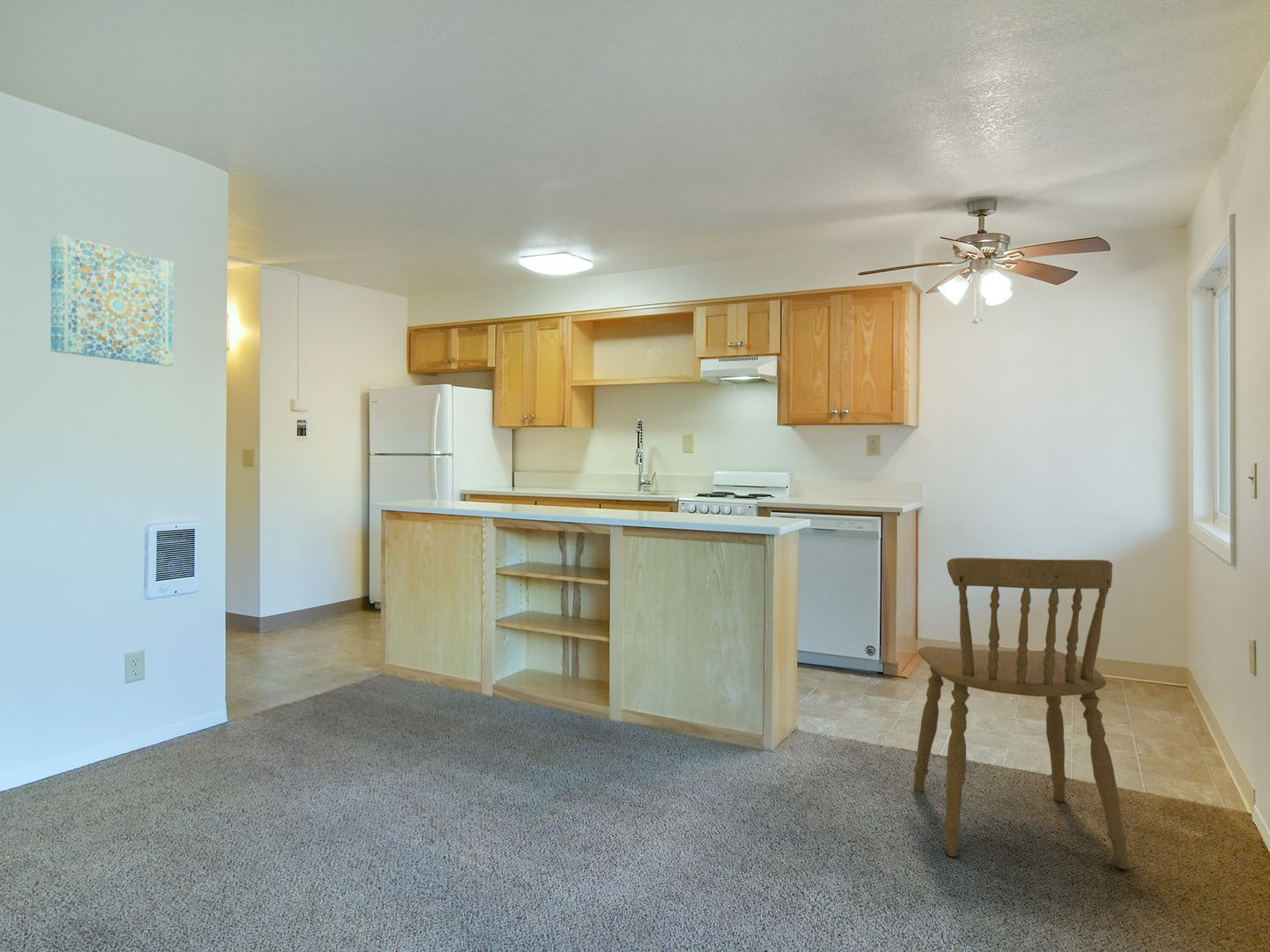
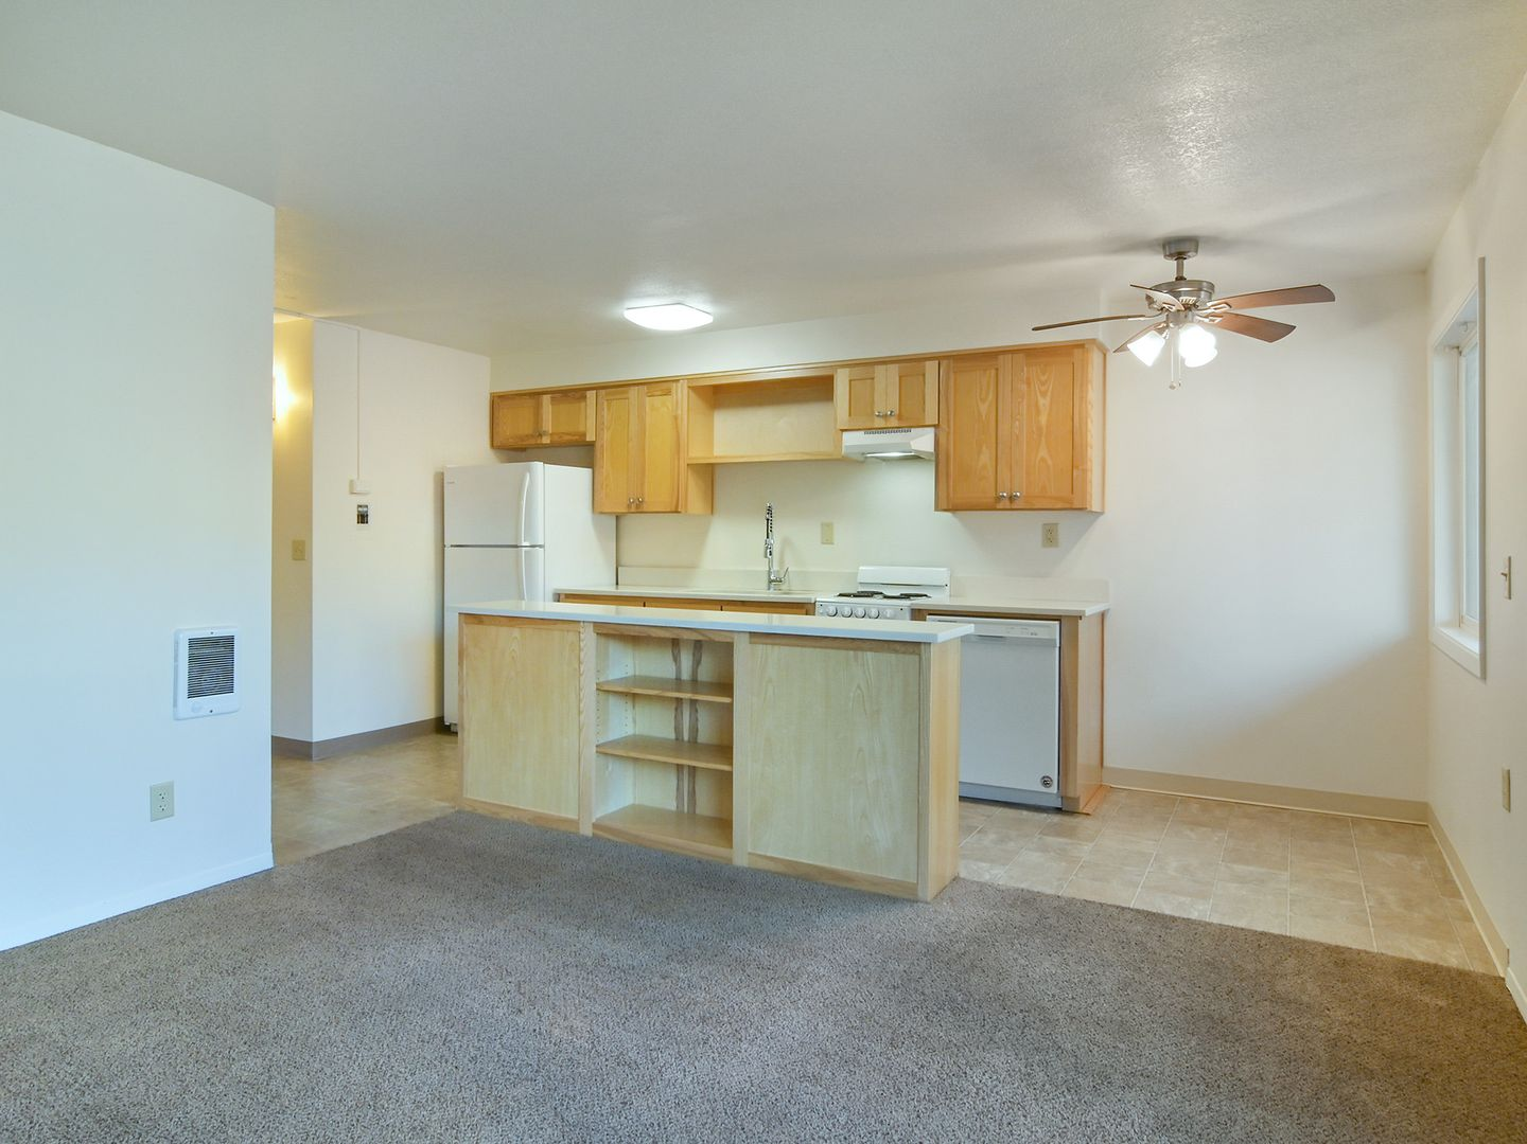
- wall art (116, 303)
- dining chair (1009, 688)
